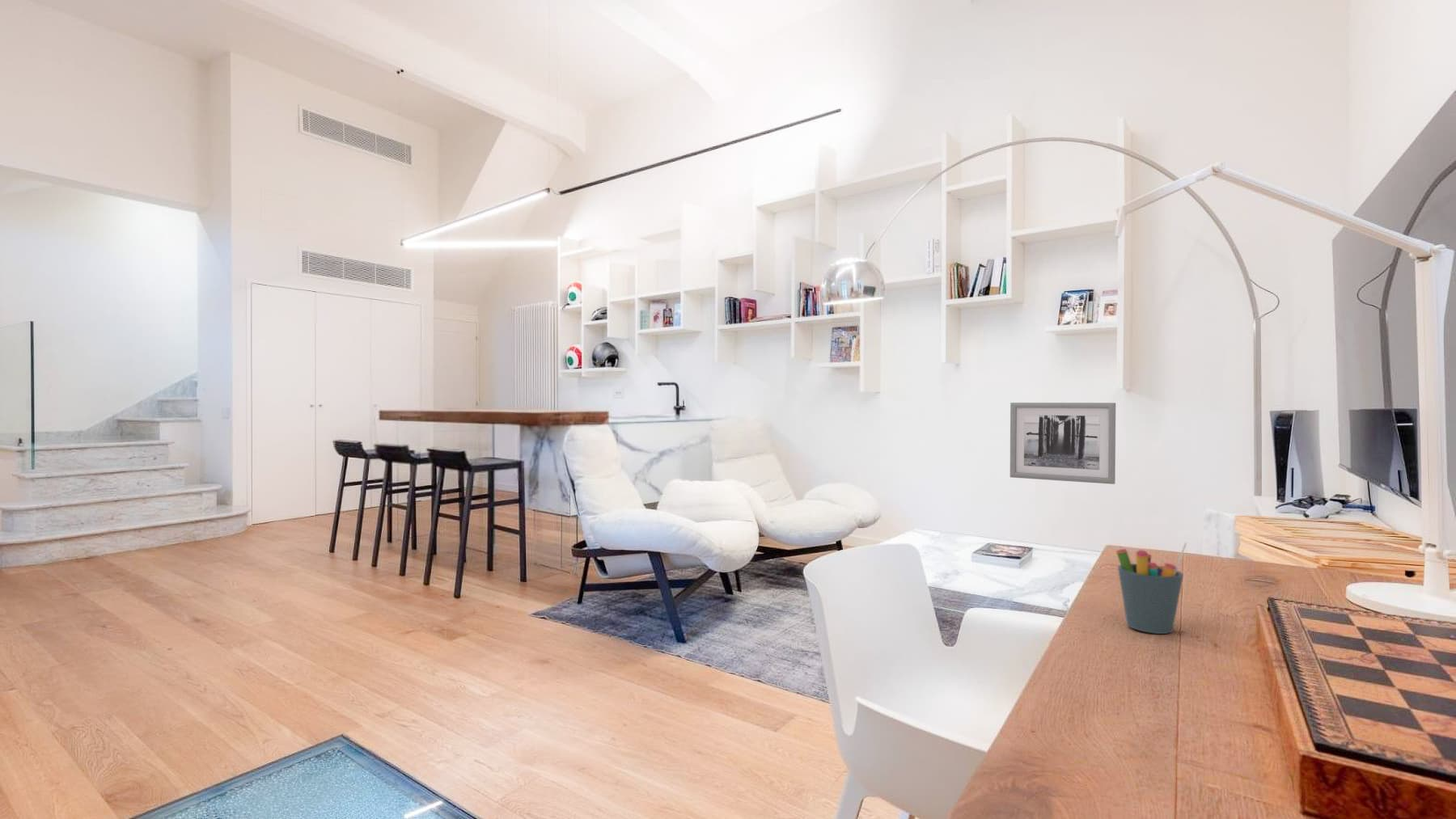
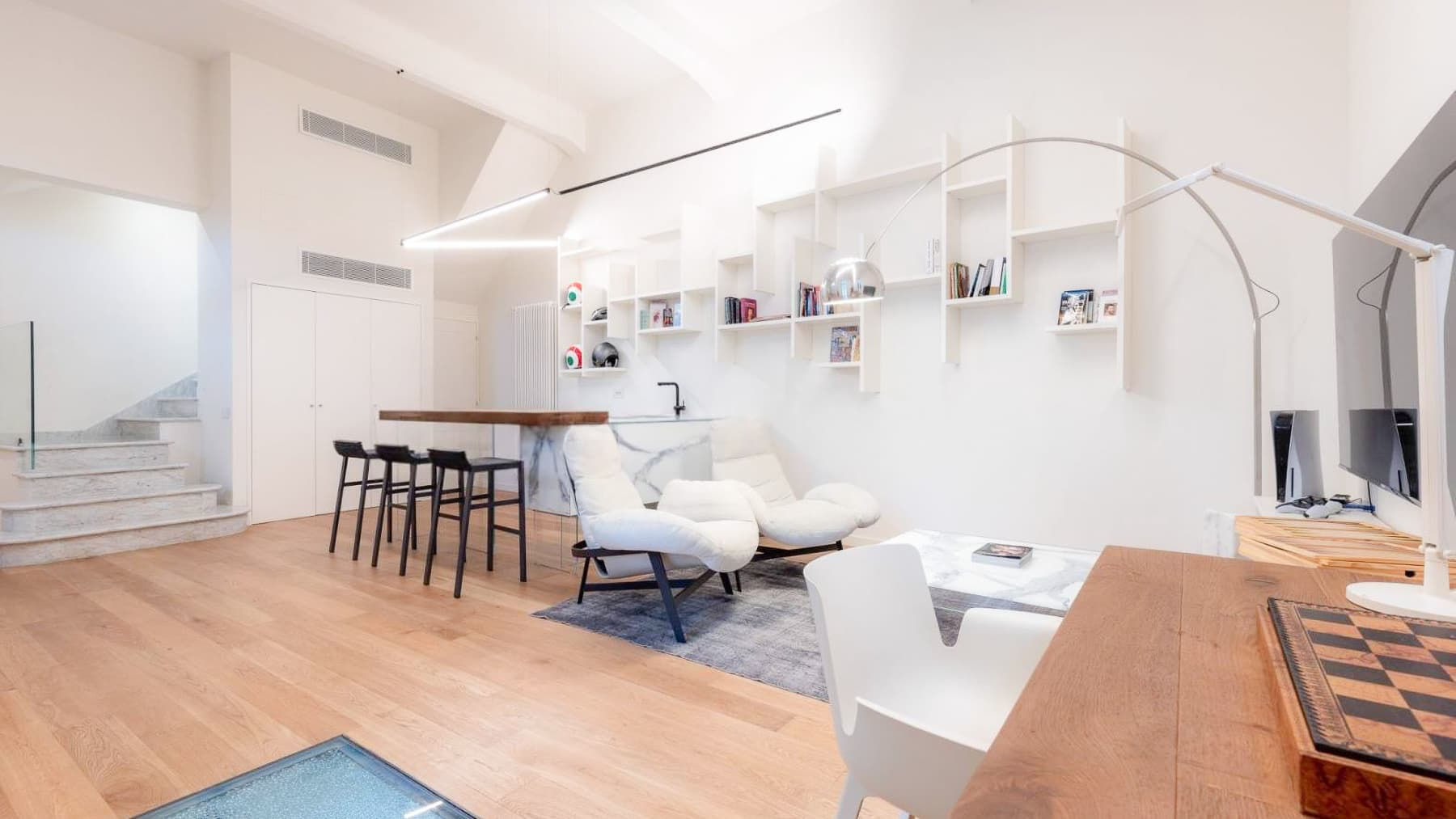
- pen holder (1149, 583)
- wall art (1060, 441)
